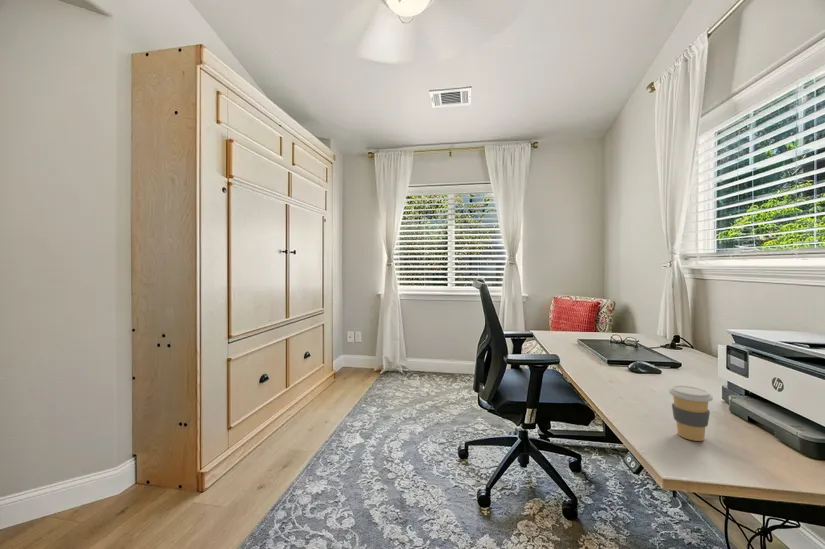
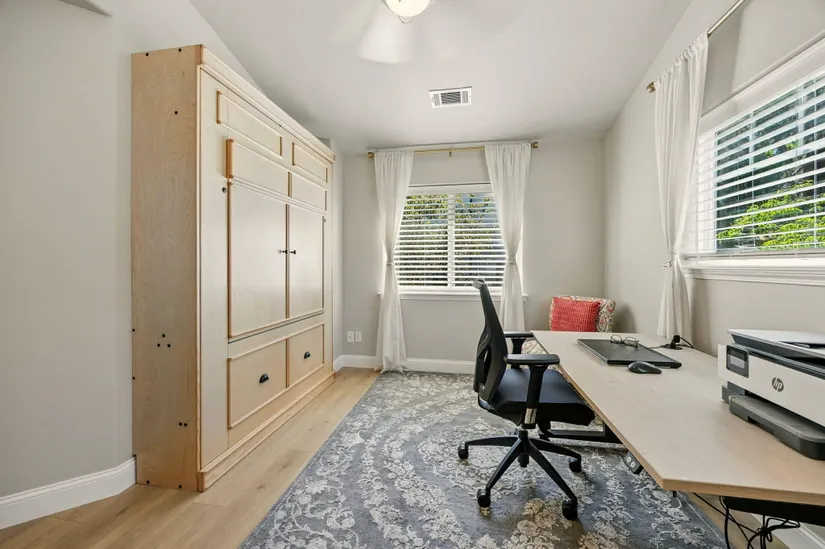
- coffee cup (690, 413)
